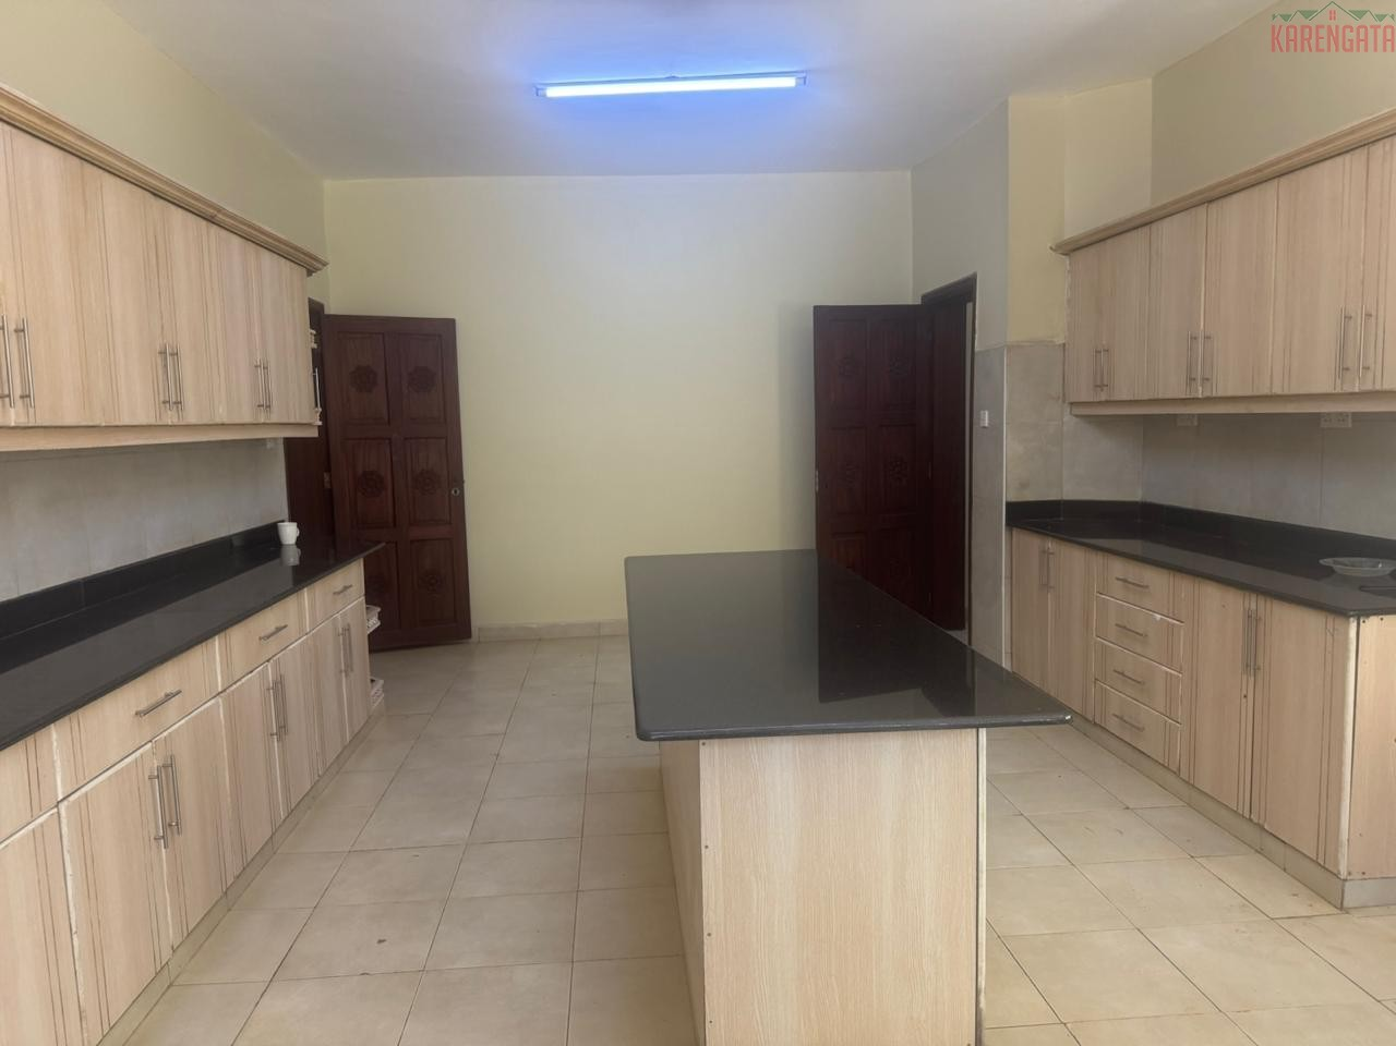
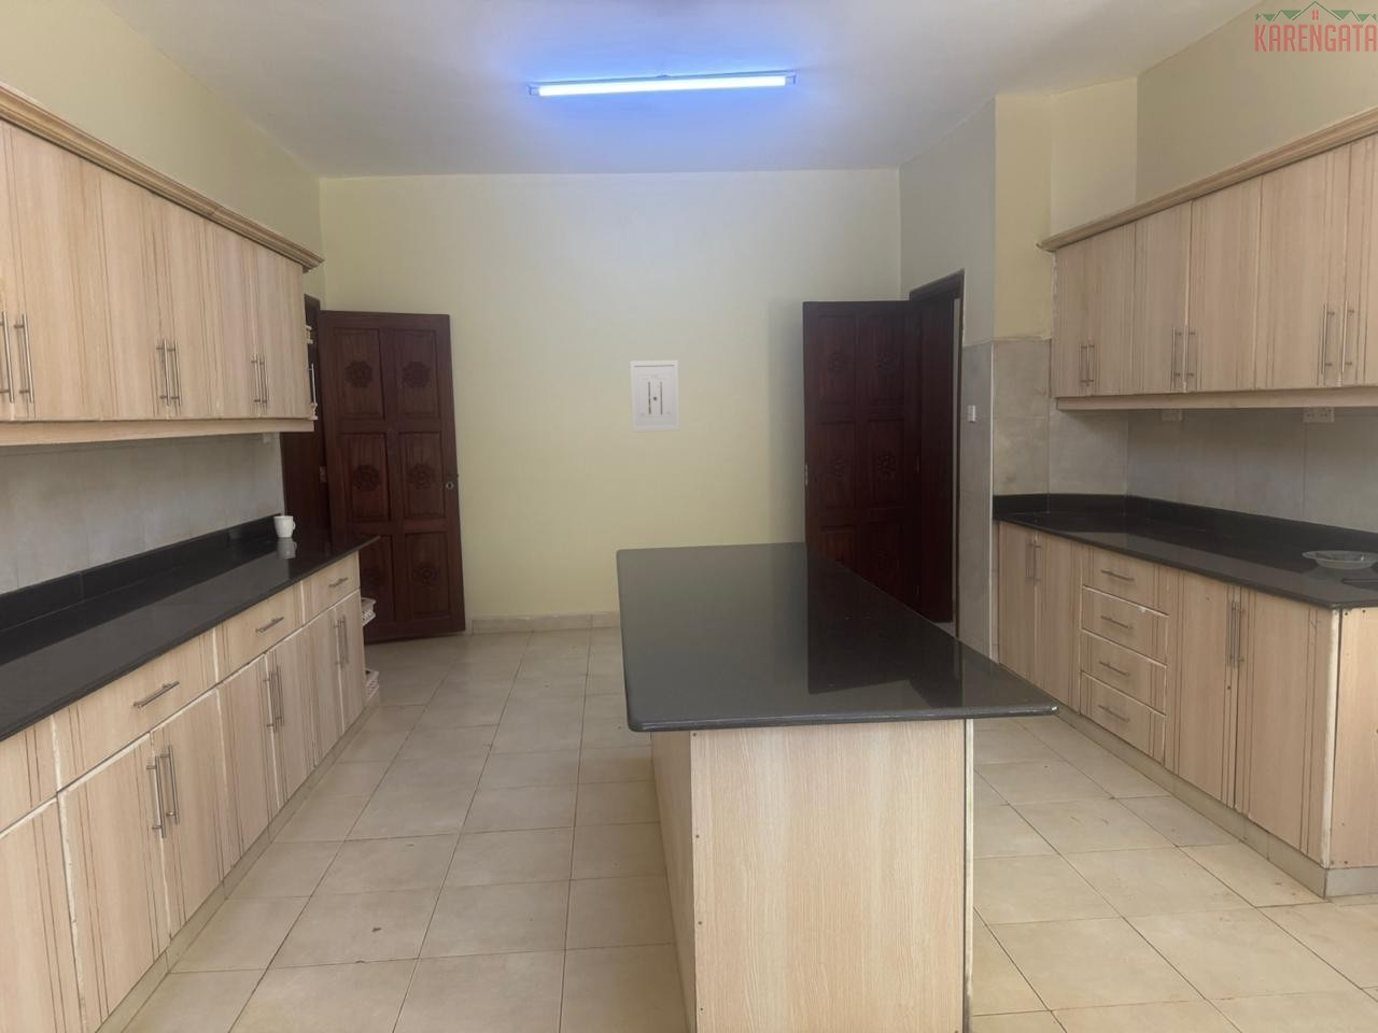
+ wall art (654, 396)
